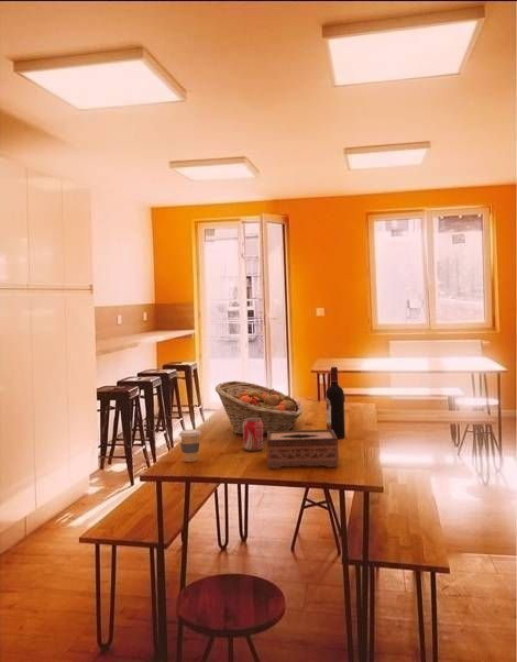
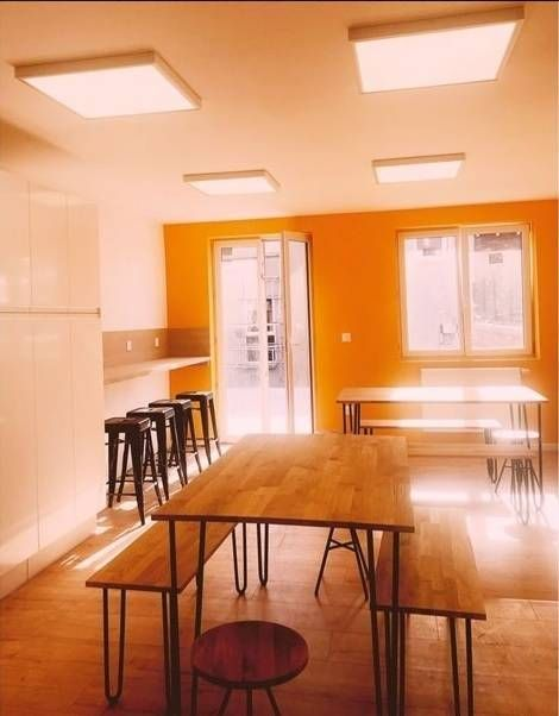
- coffee cup (190, 445)
- beverage can (253, 433)
- wine bottle (334, 401)
- fruit basket (258, 405)
- tissue box (301, 448)
